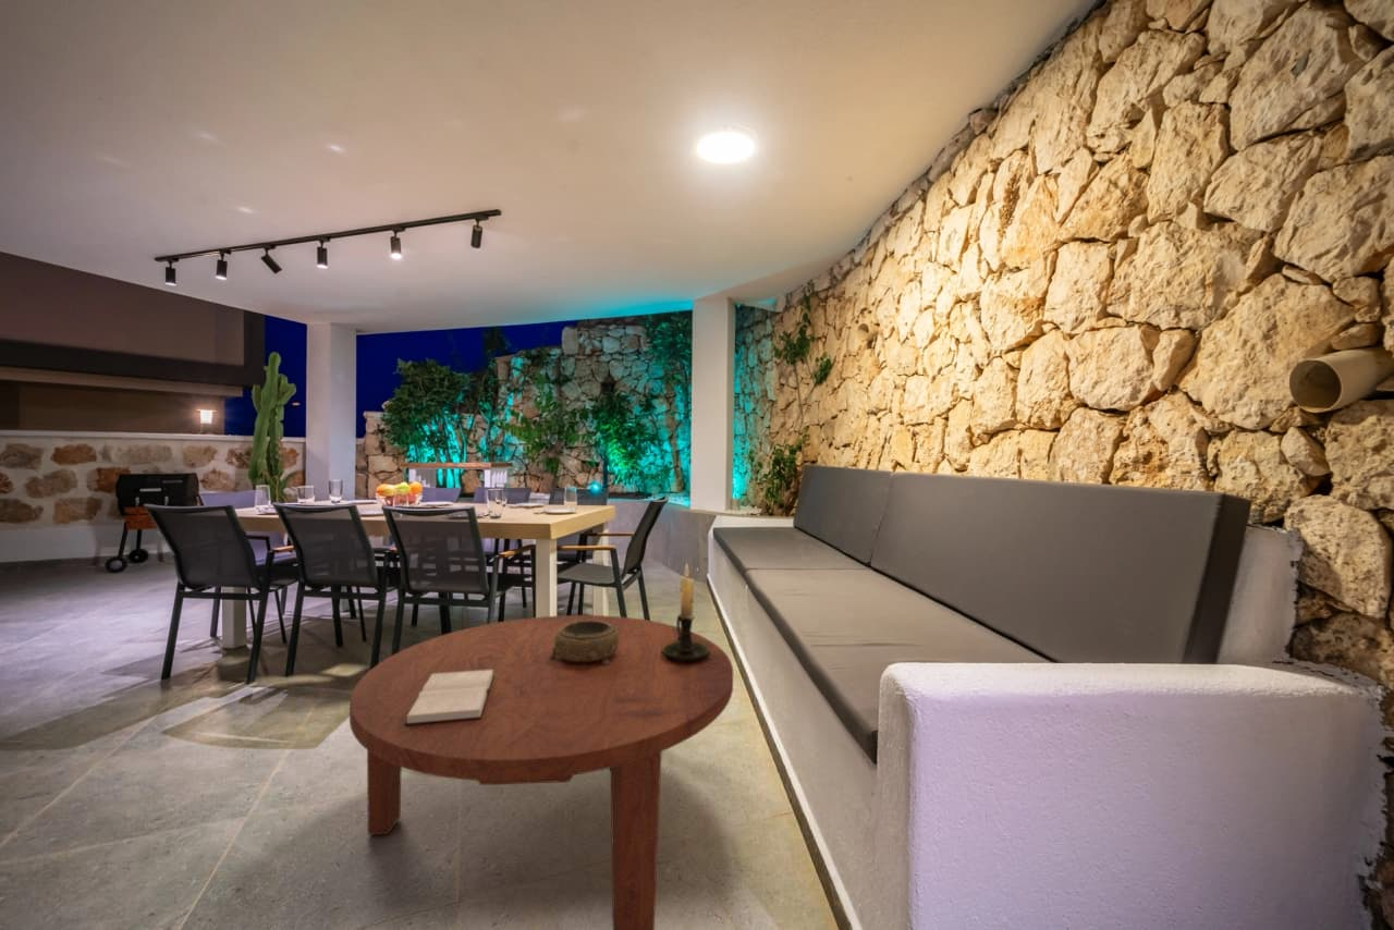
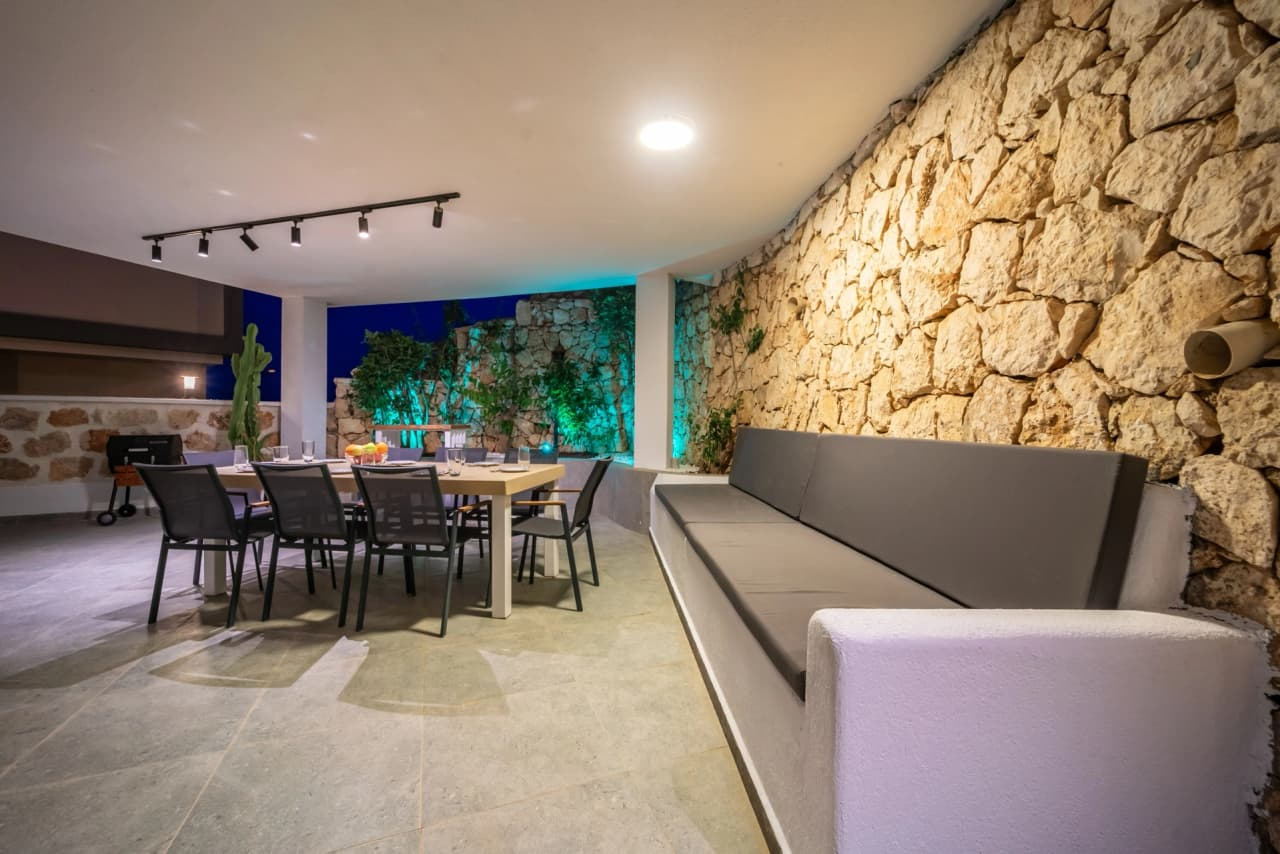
- coffee table (555, 742)
- candle holder (684, 607)
- hardback book (454, 692)
- decorative bowl (587, 639)
